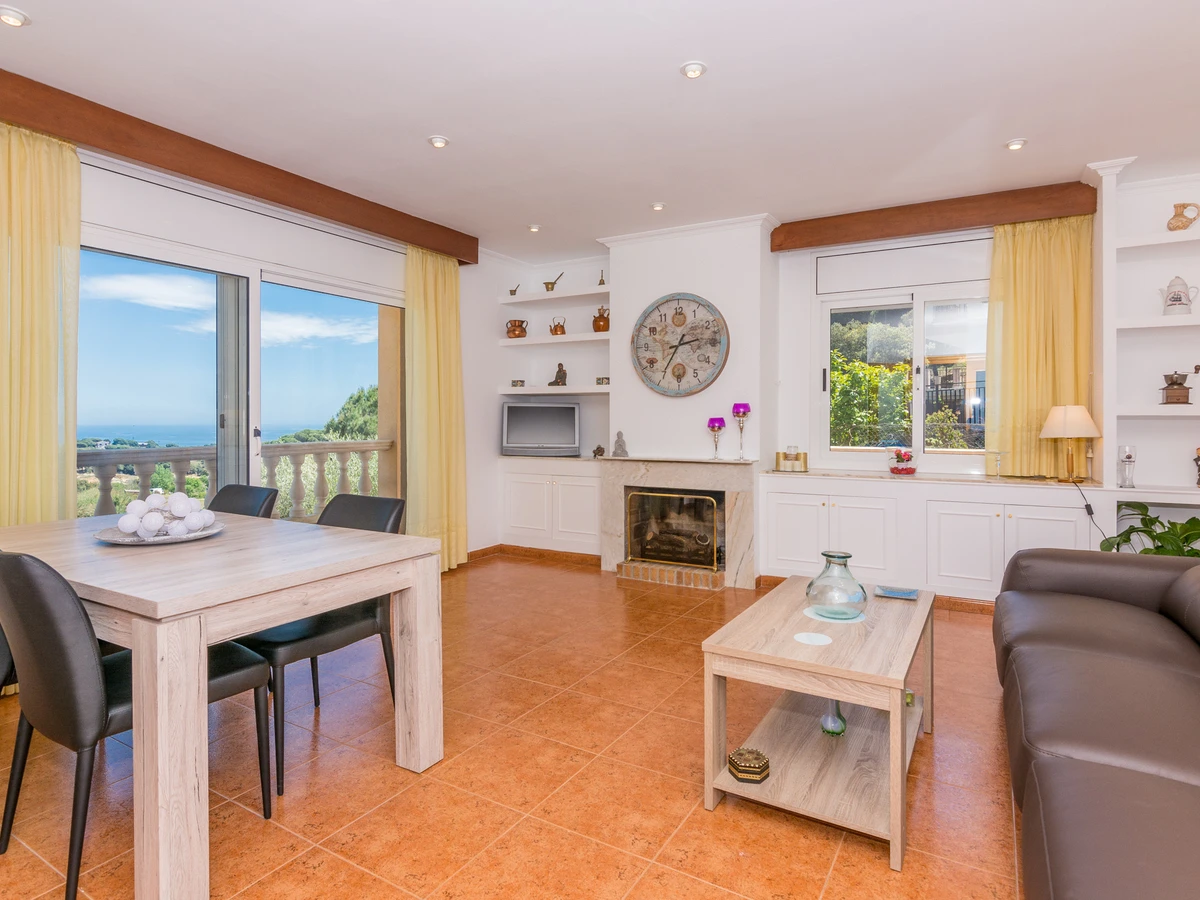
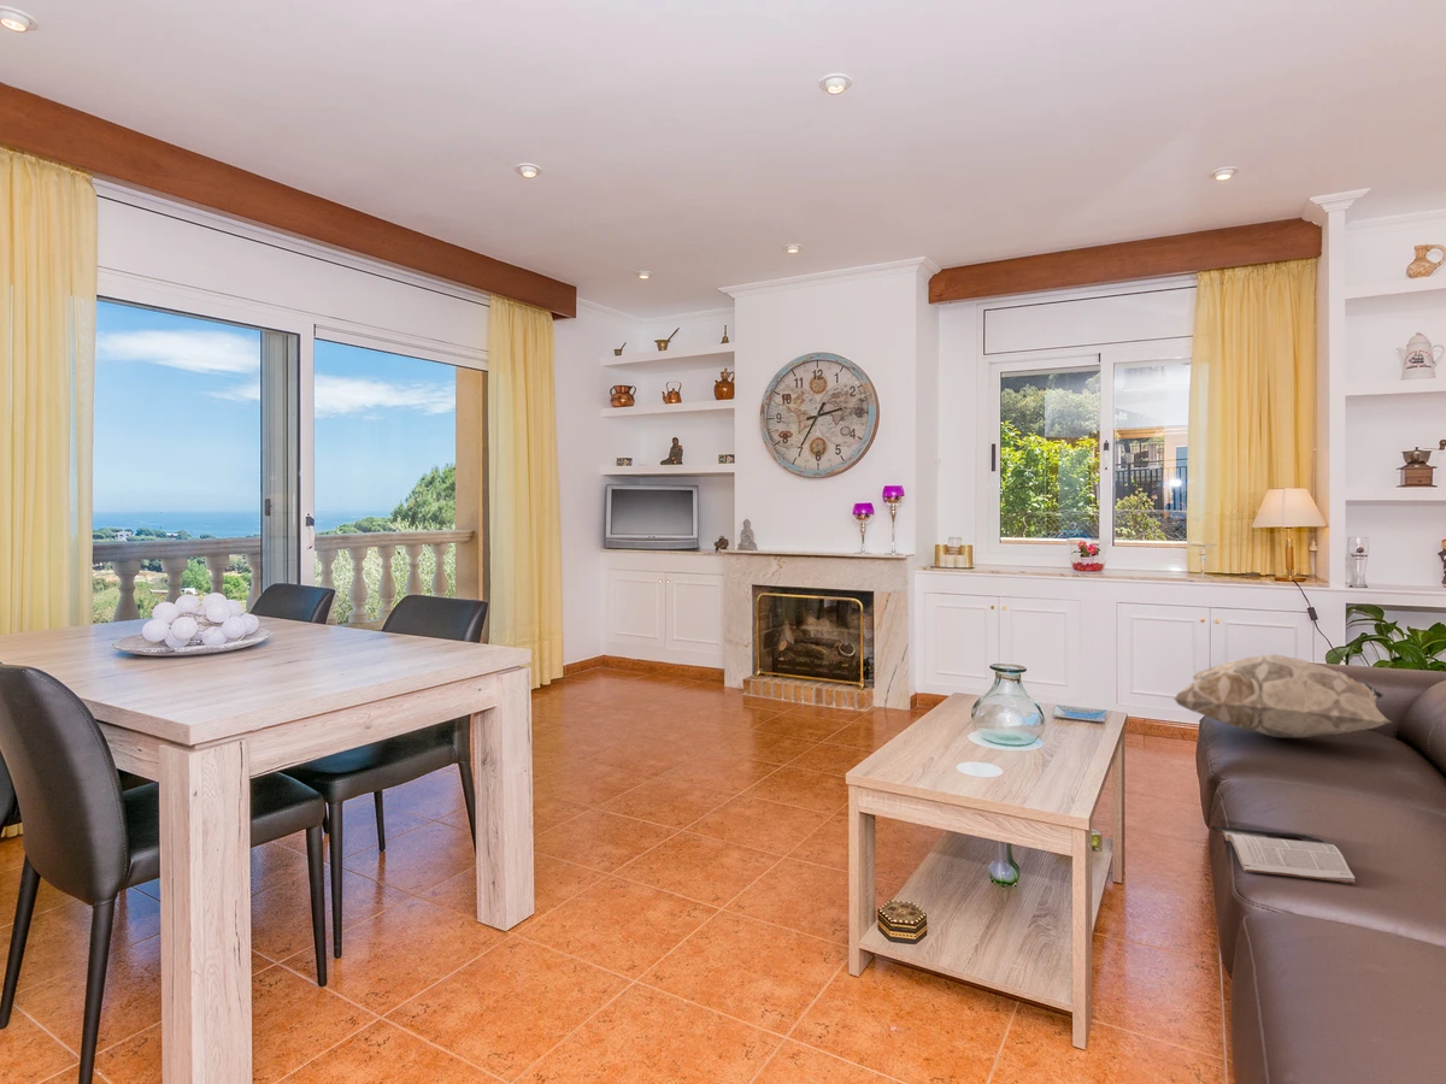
+ magazine (1276, 844)
+ decorative pillow (1279, 695)
